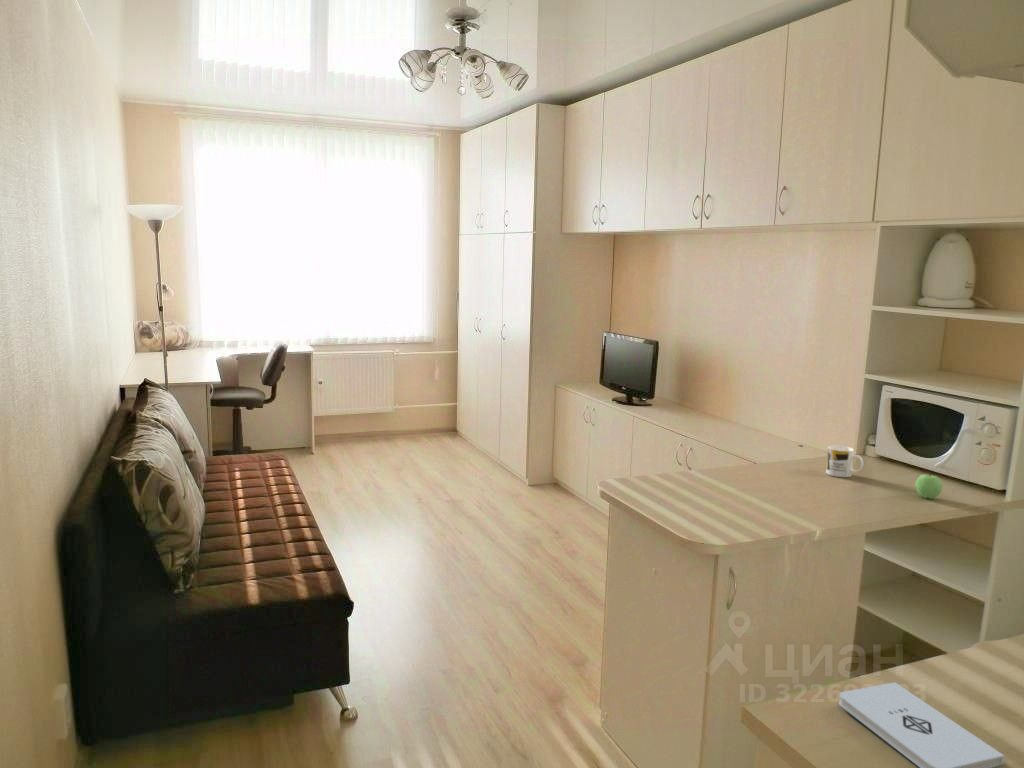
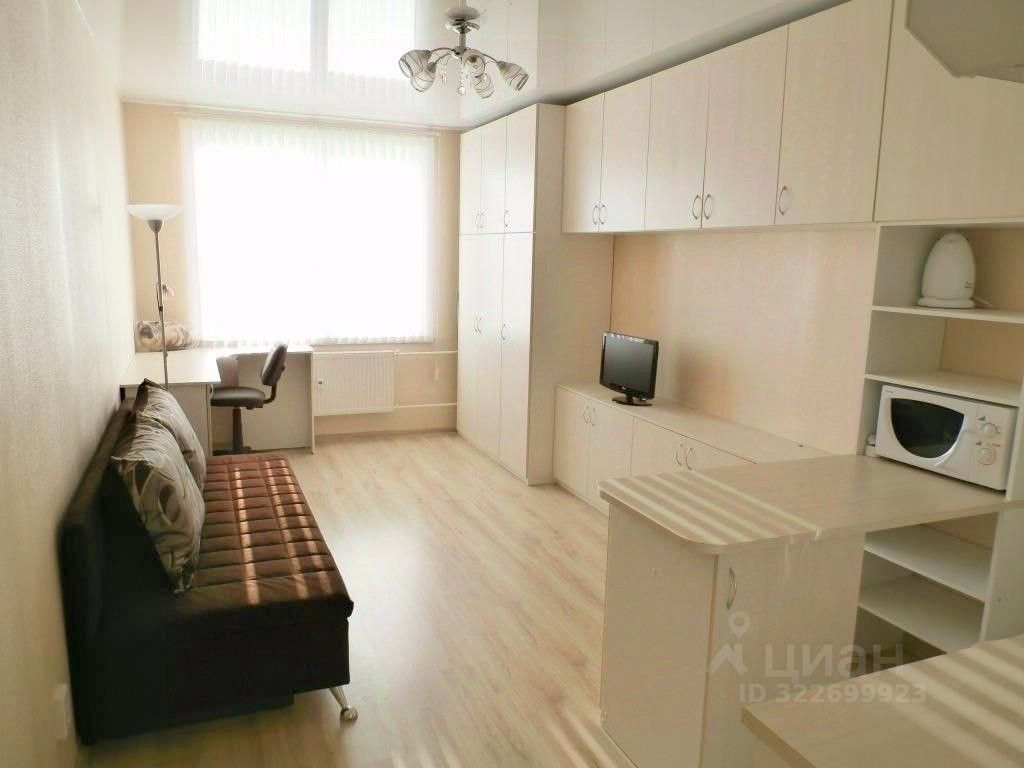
- apple (928, 485)
- mug (844, 462)
- notepad (914, 726)
